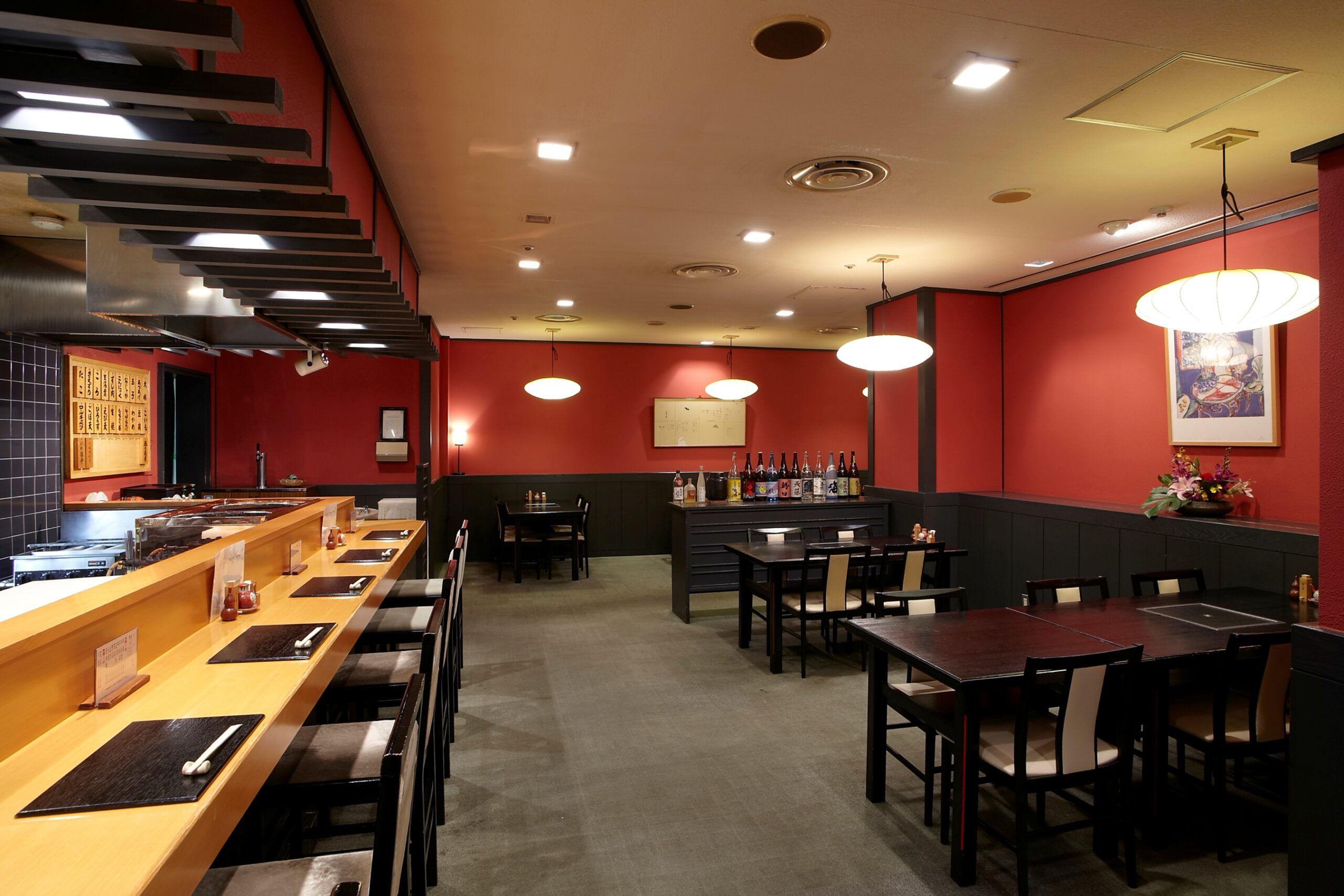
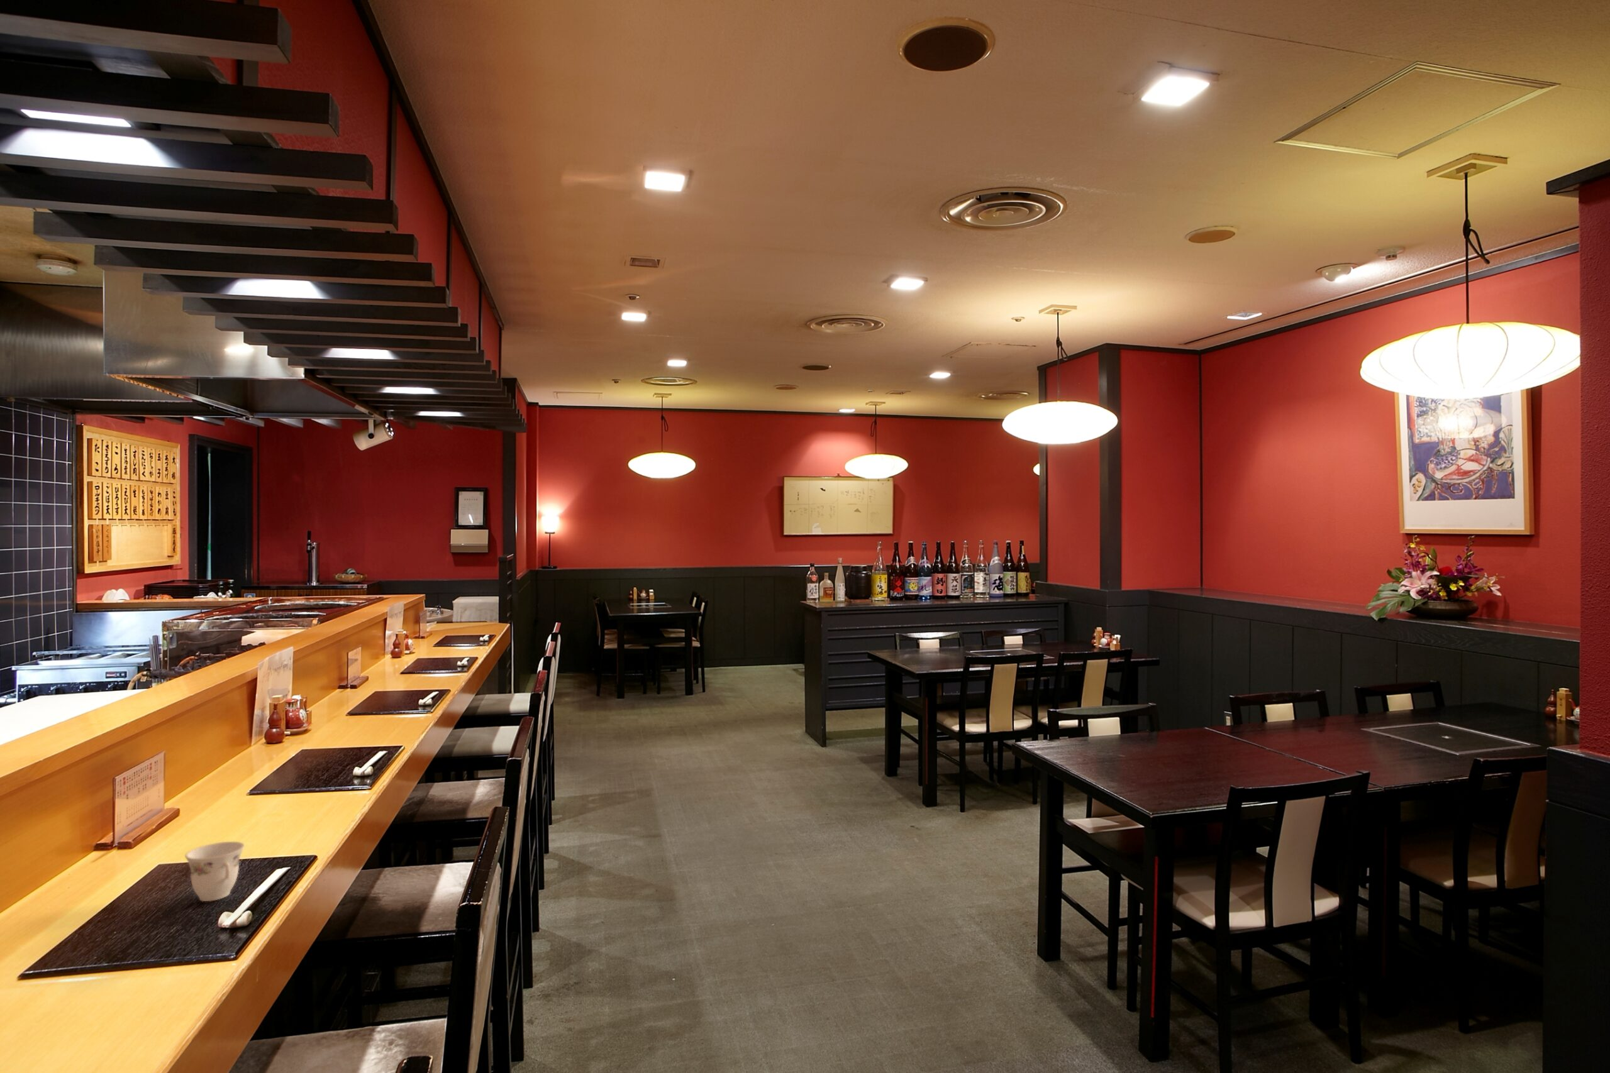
+ teacup (217, 874)
